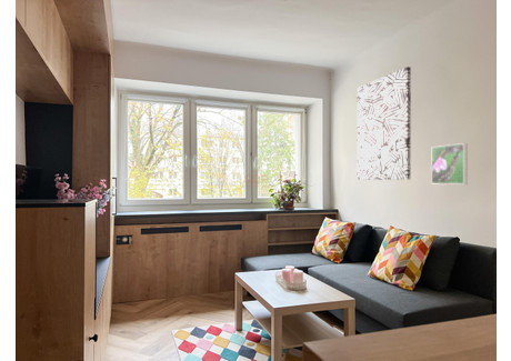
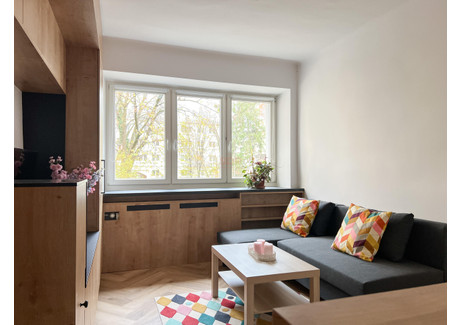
- wall art (380, 129)
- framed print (448, 164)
